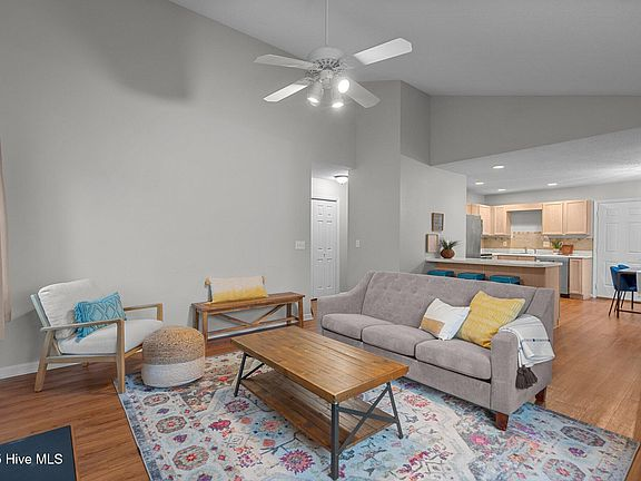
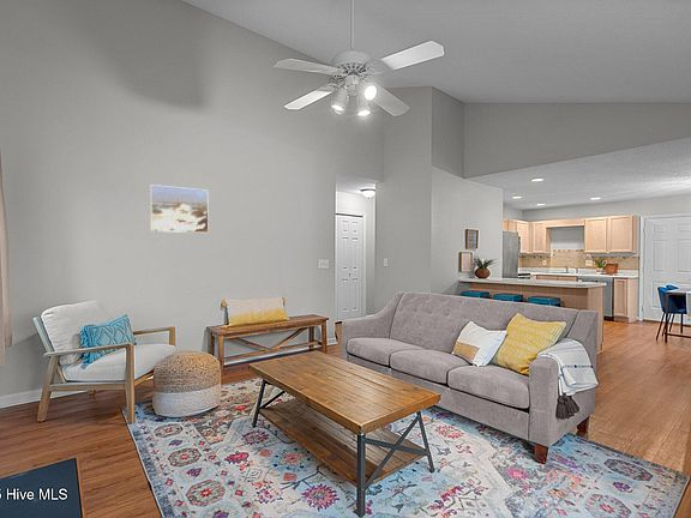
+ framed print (180, 210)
